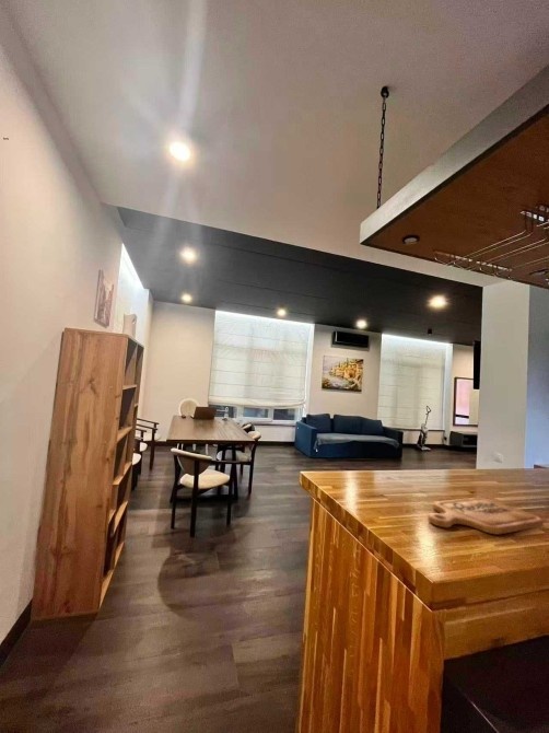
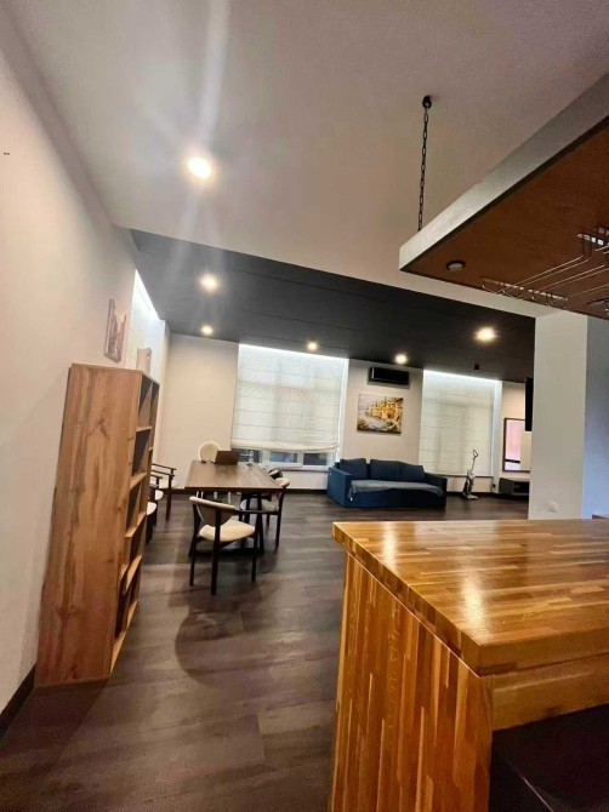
- cutting board (475, 514)
